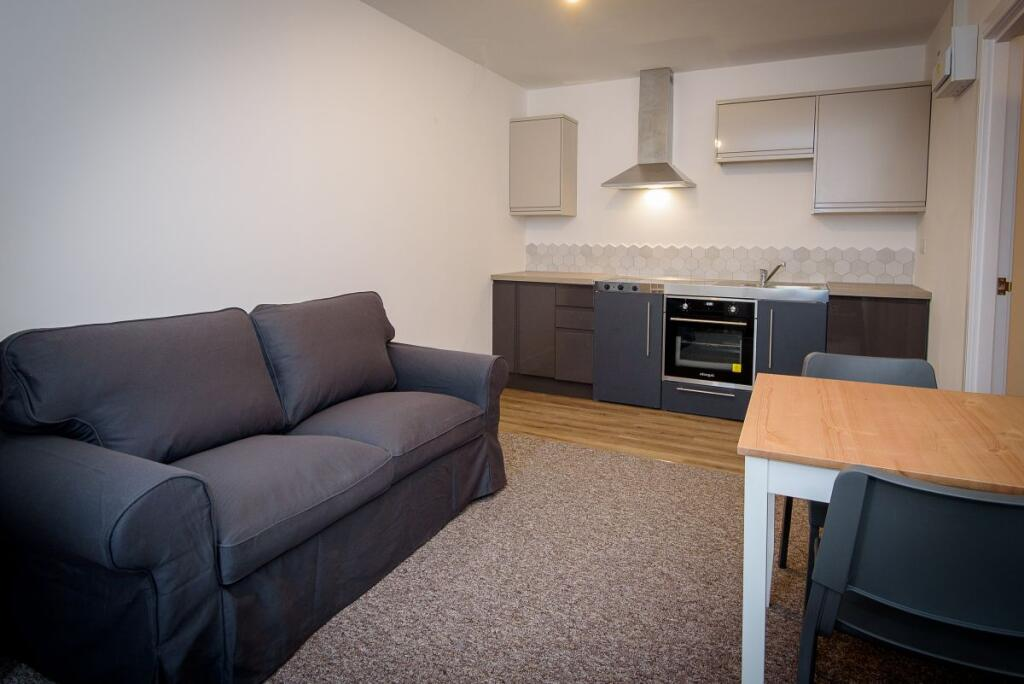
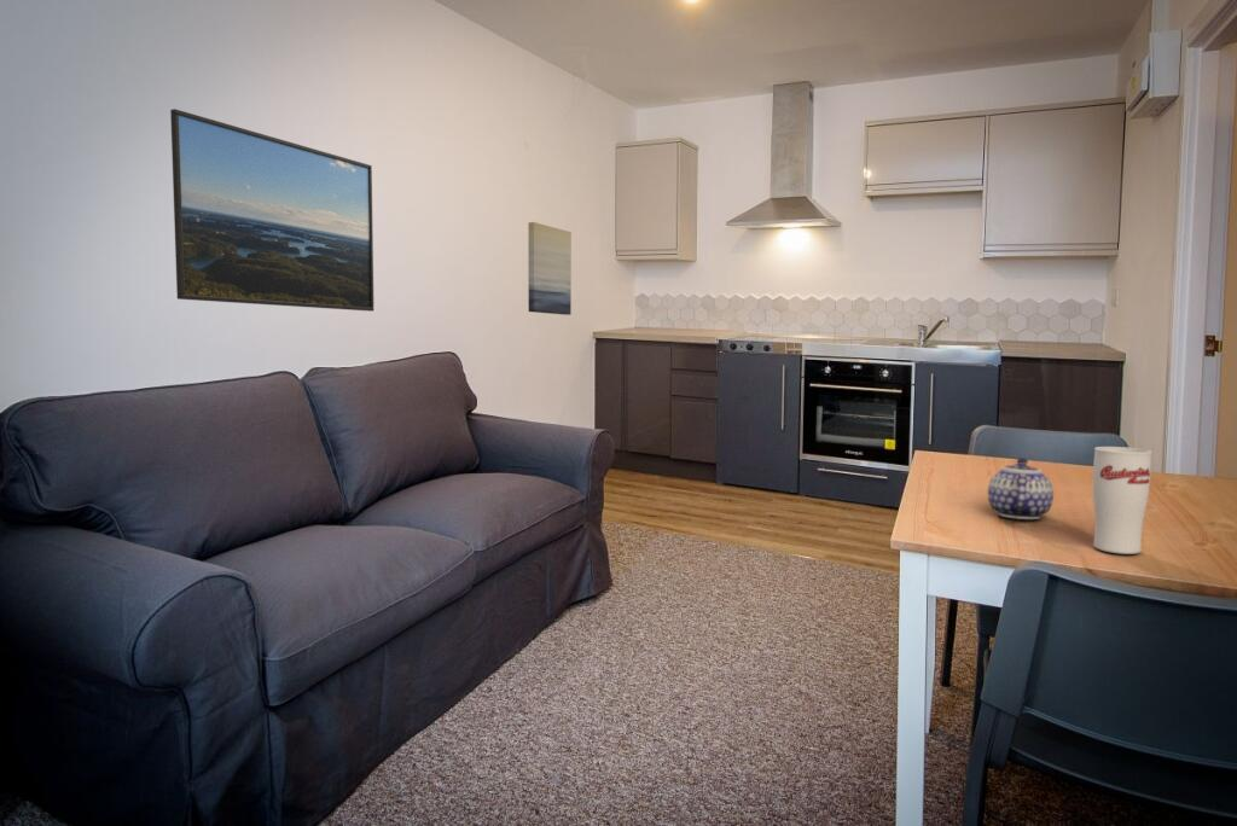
+ teapot (1020, 487)
+ wall art (550, 271)
+ cup (1119, 499)
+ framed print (285, 223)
